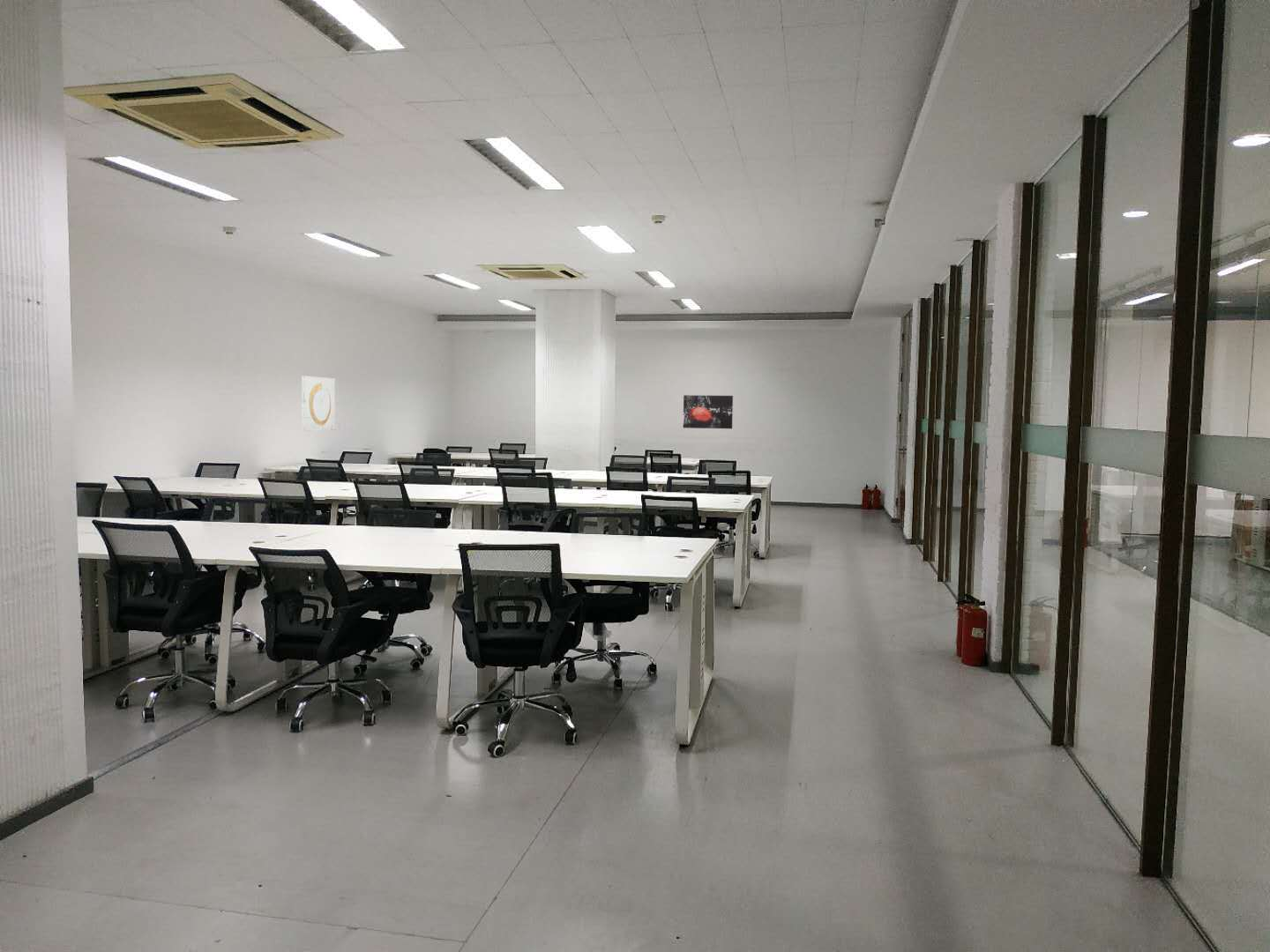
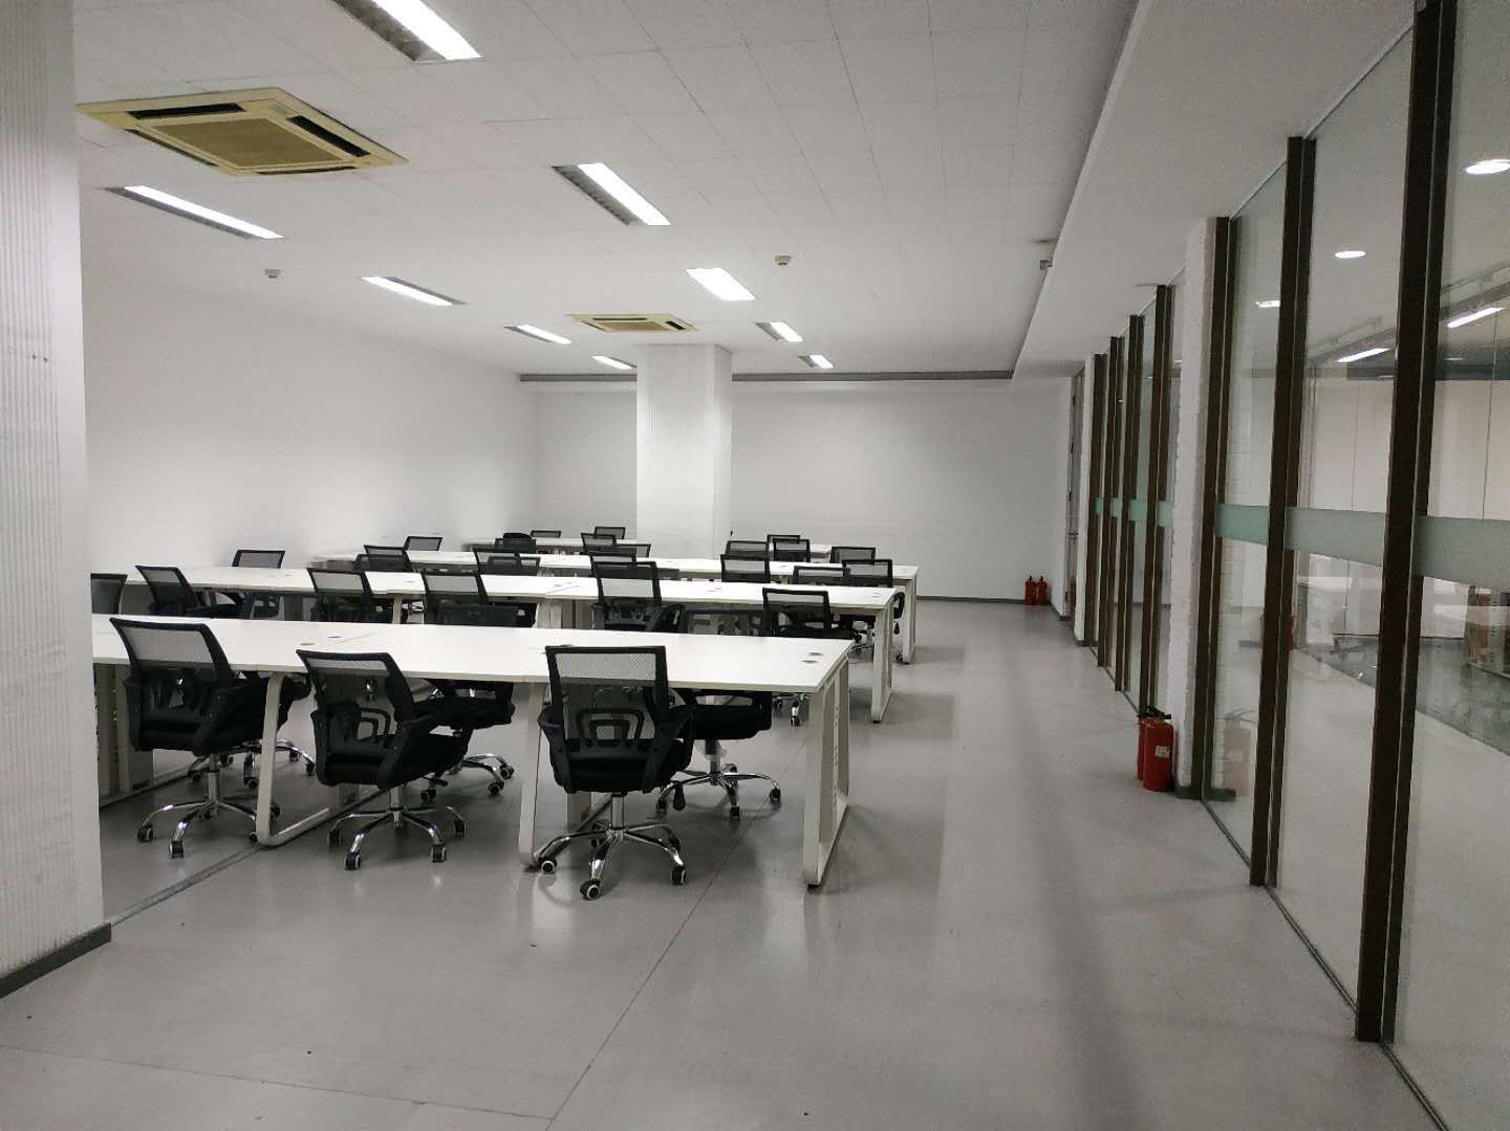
- wall art (318, 404)
- wall art (707, 412)
